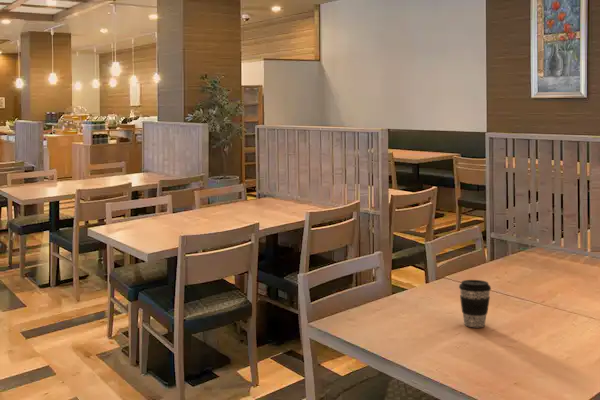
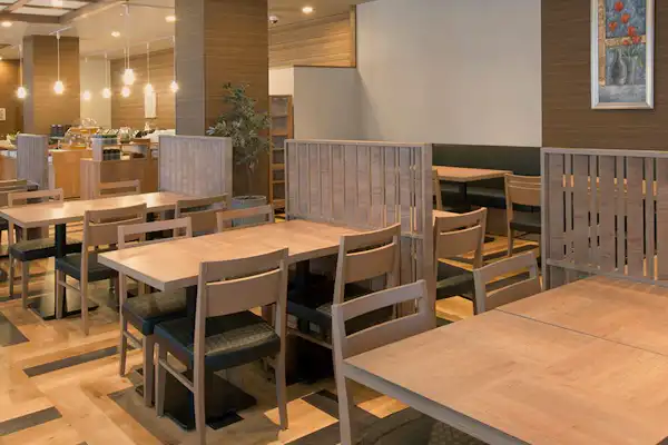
- coffee cup (474, 303)
